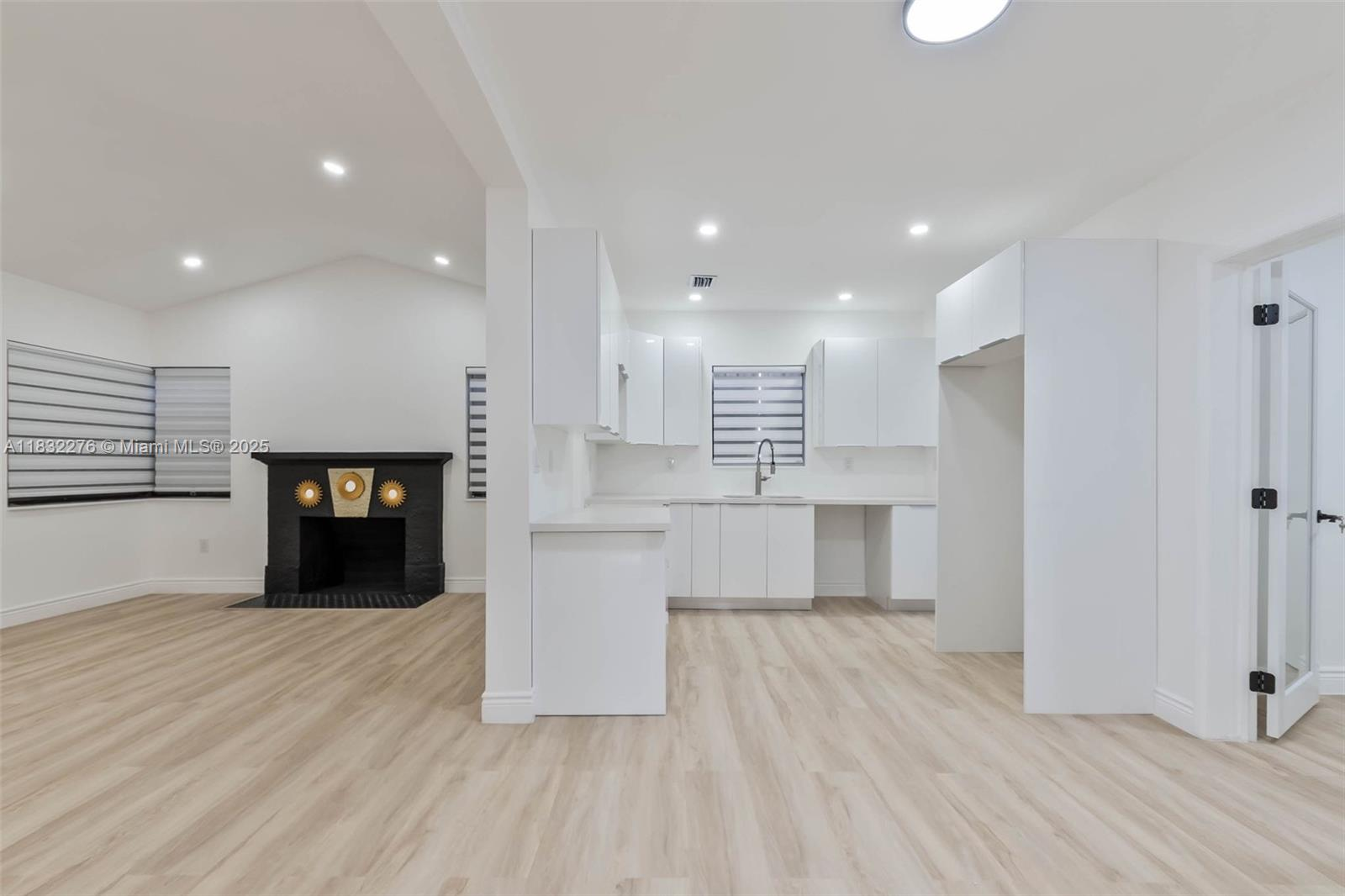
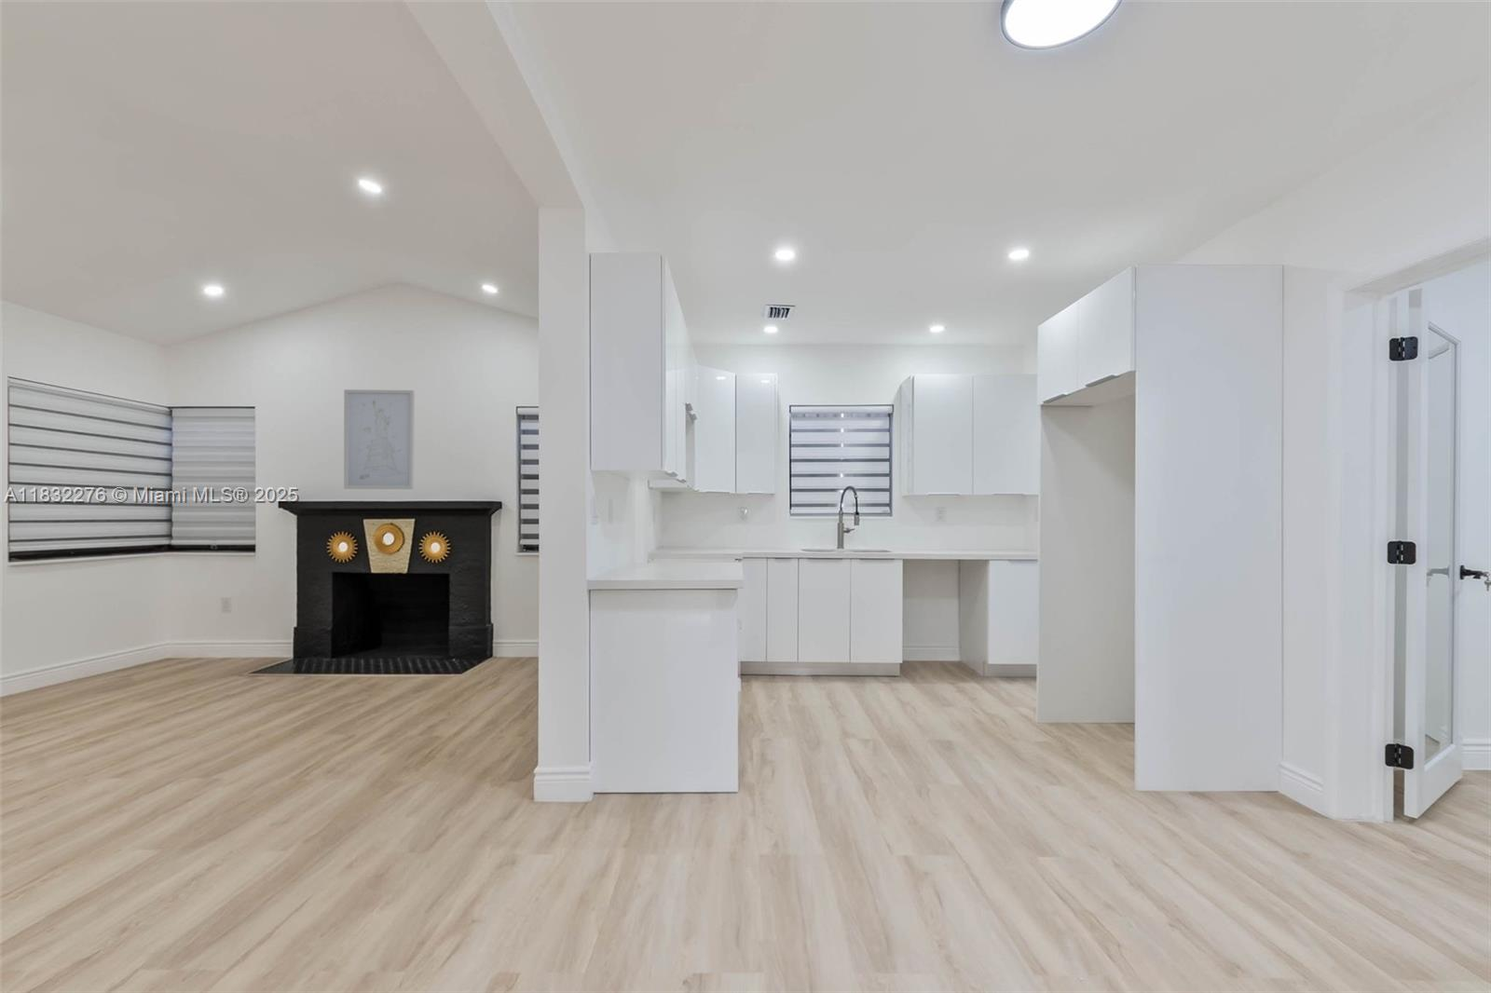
+ wall art (378, 439)
